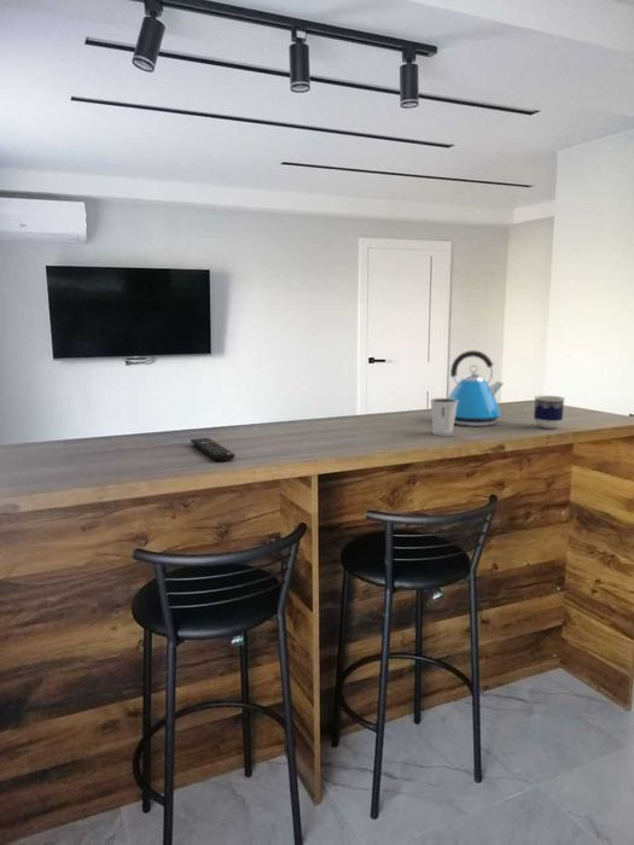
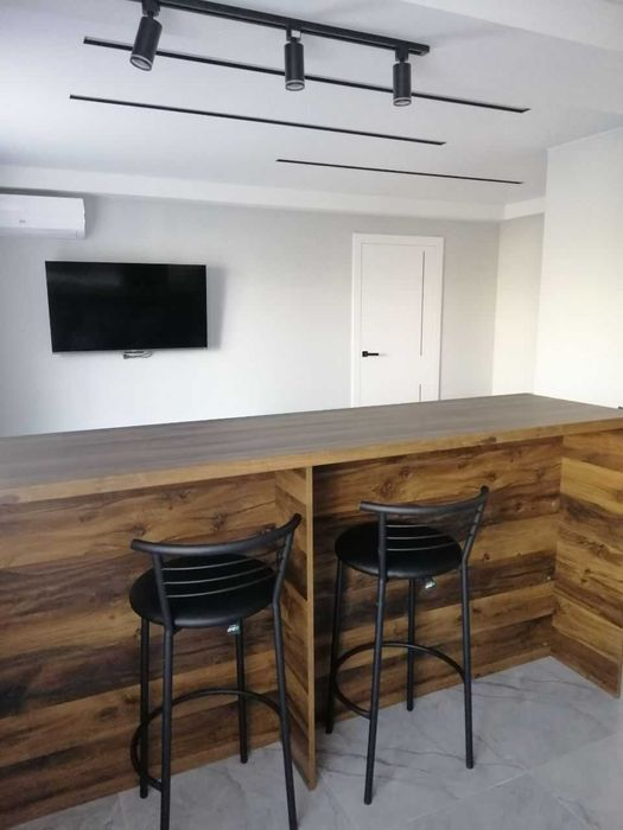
- dixie cup (443, 416)
- kettle (470, 386)
- cup (551, 412)
- remote control (211, 449)
